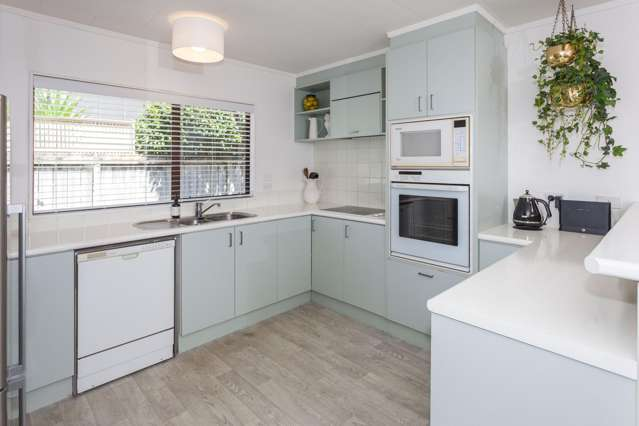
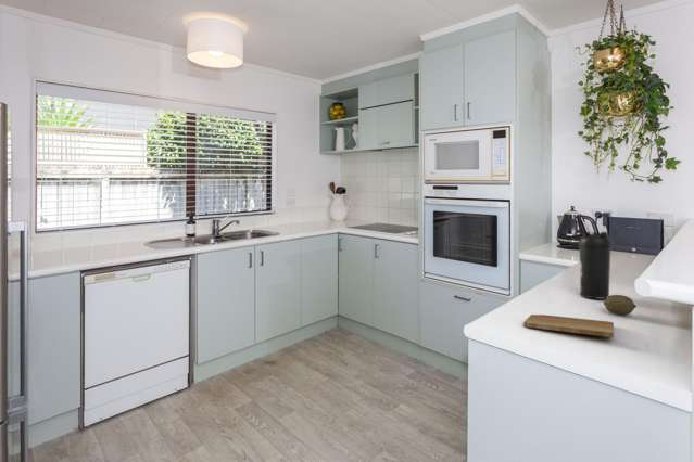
+ water bottle (594, 264)
+ cutting board (568, 324)
+ fruit (619, 305)
